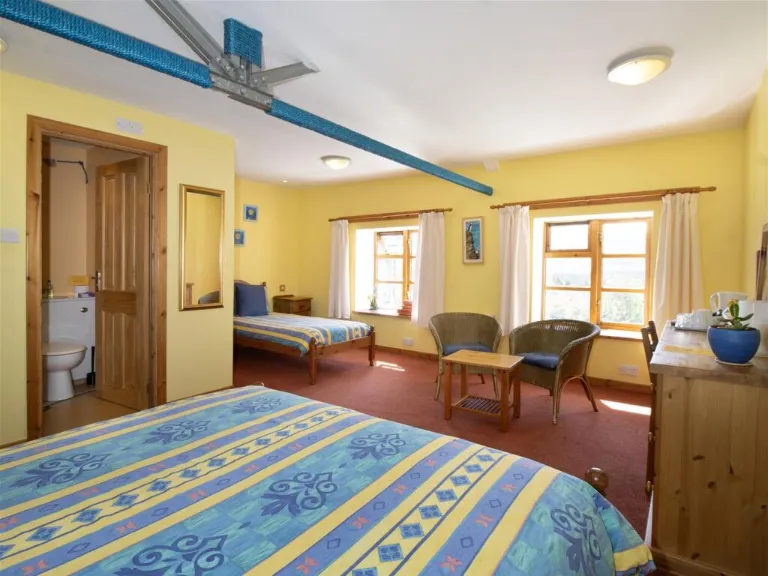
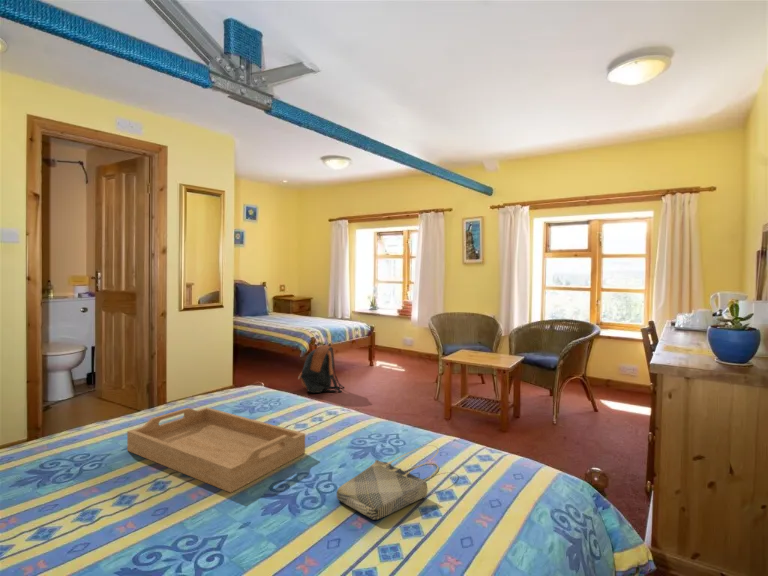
+ tote bag (399, 474)
+ backpack (321, 366)
+ serving tray (216, 439)
